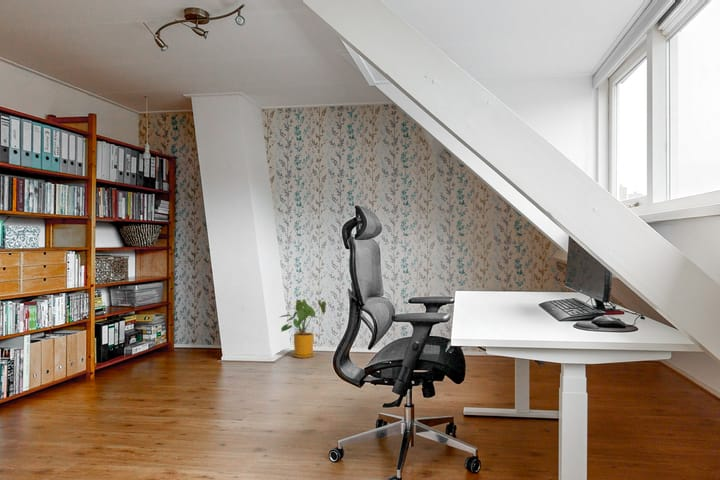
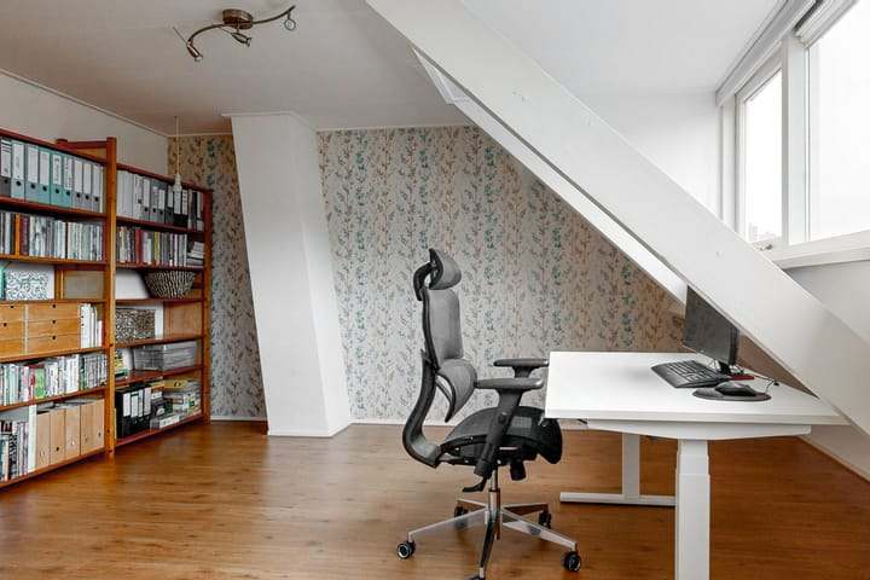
- house plant (302, 328)
